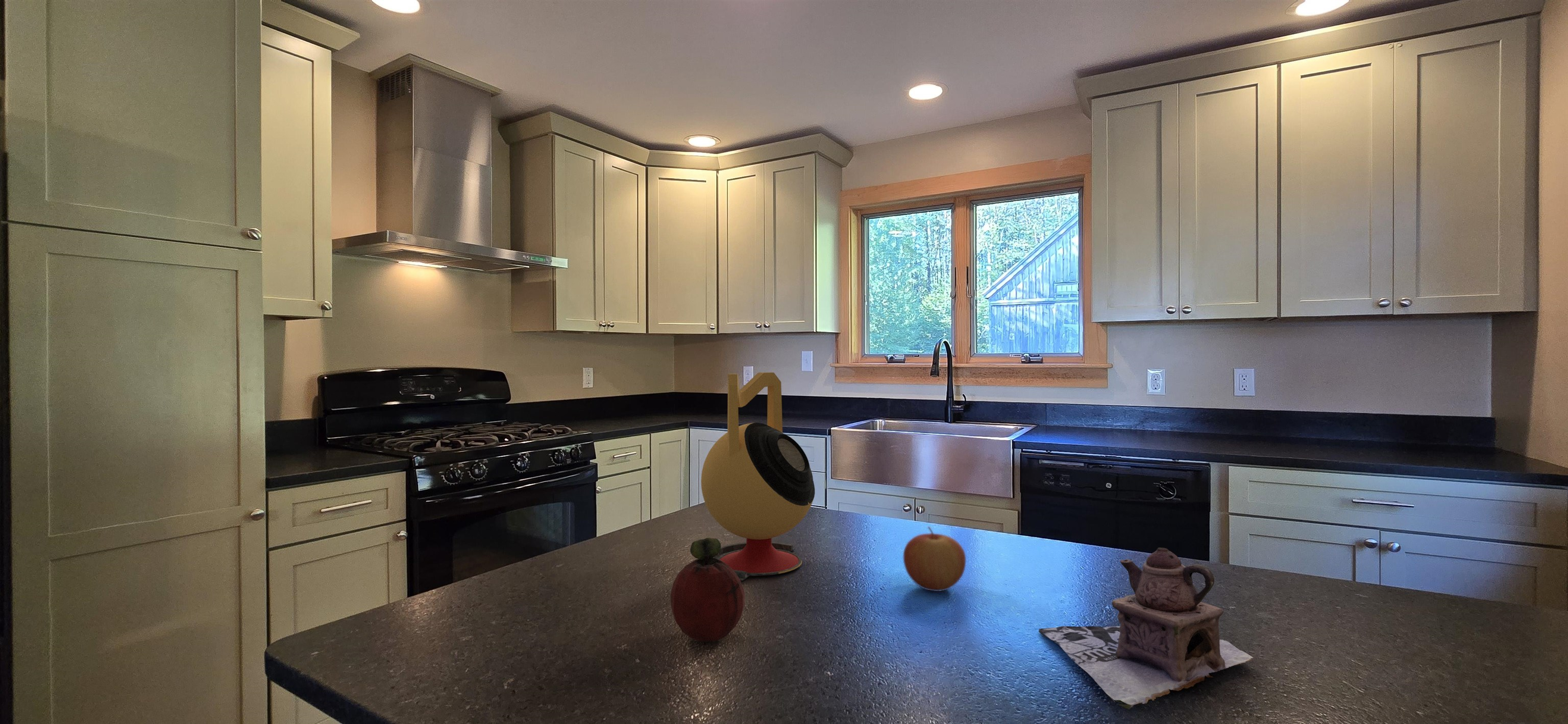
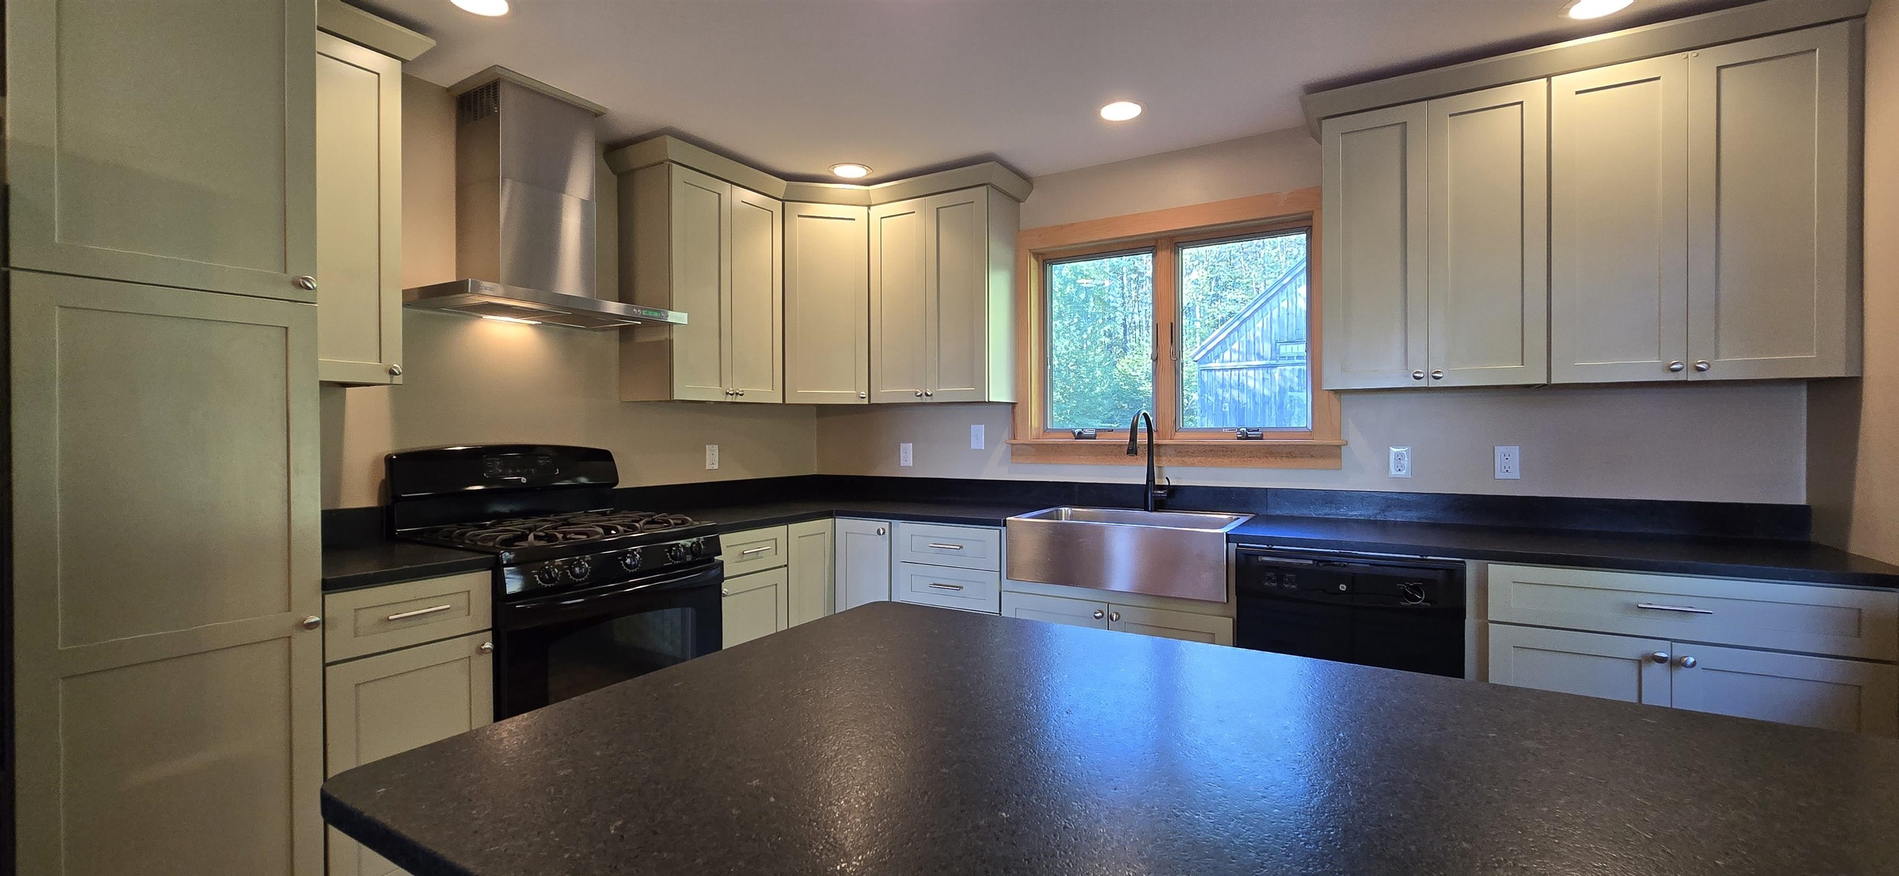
- teapot (1159, 605)
- fruit (707, 589)
- apple (934, 557)
- kettle (757, 467)
